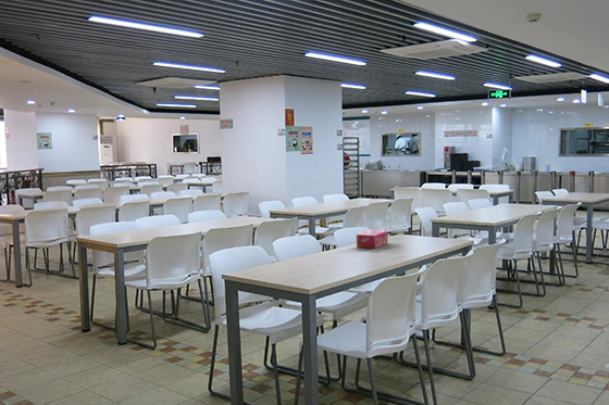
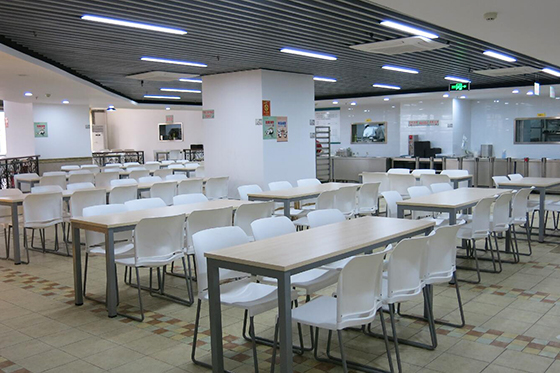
- tissue box (372, 239)
